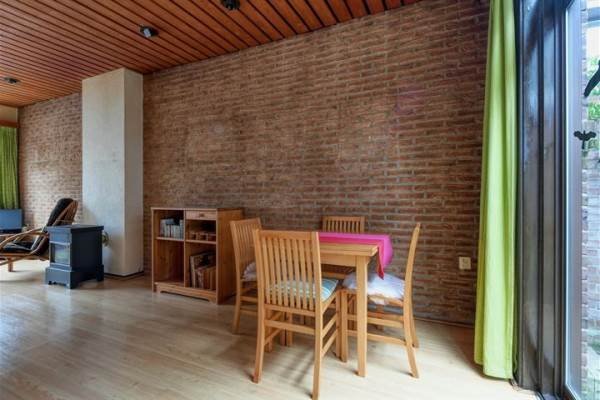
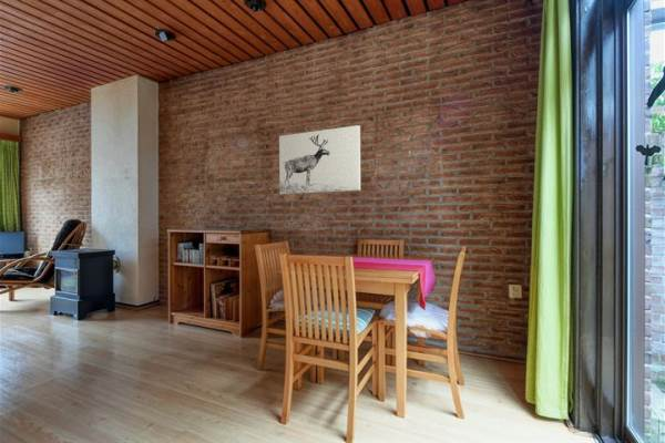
+ wall art (317, 162)
